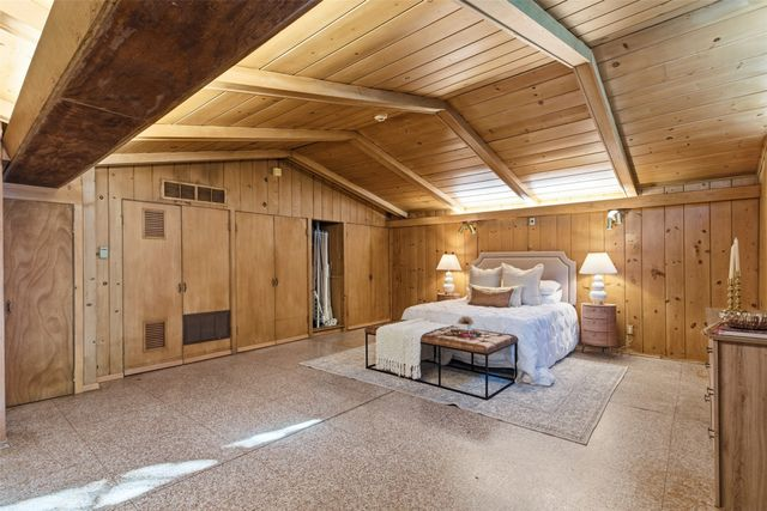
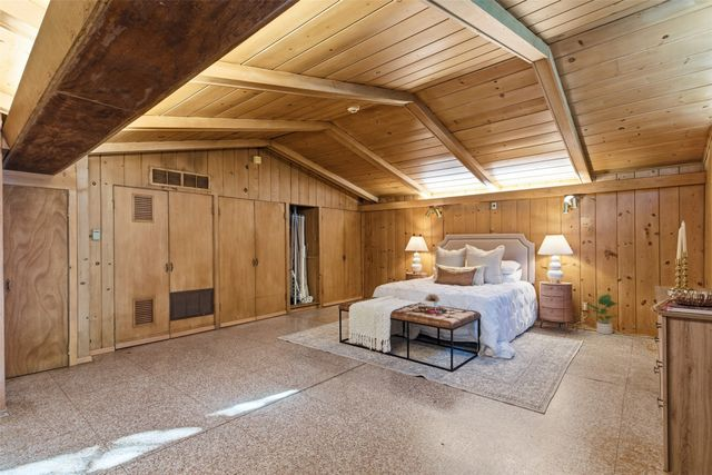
+ potted plant (602, 313)
